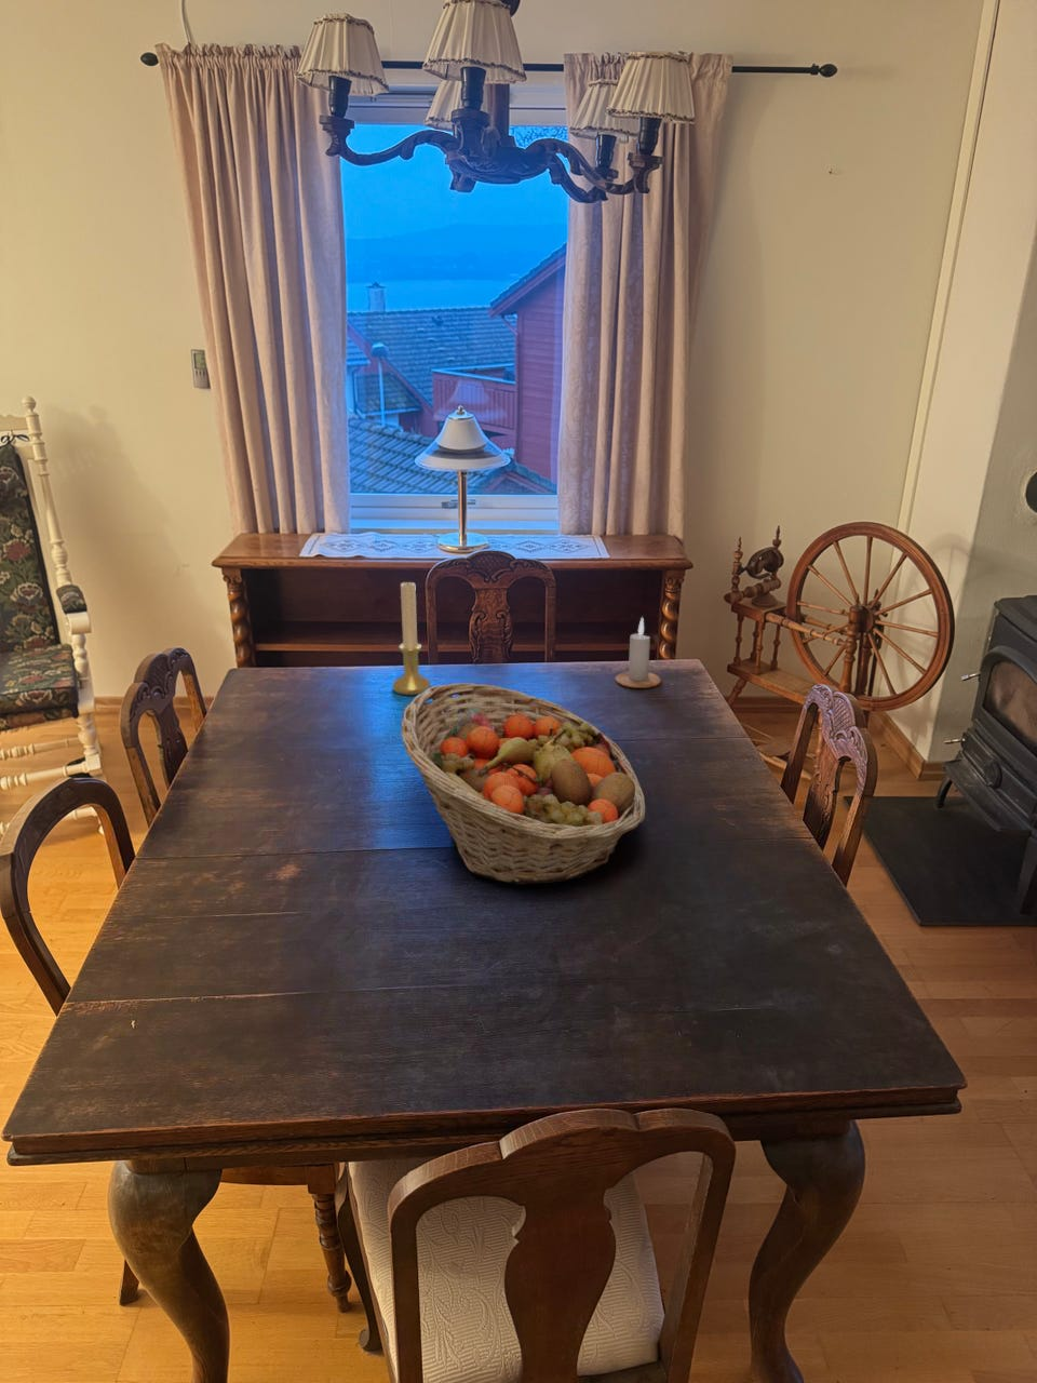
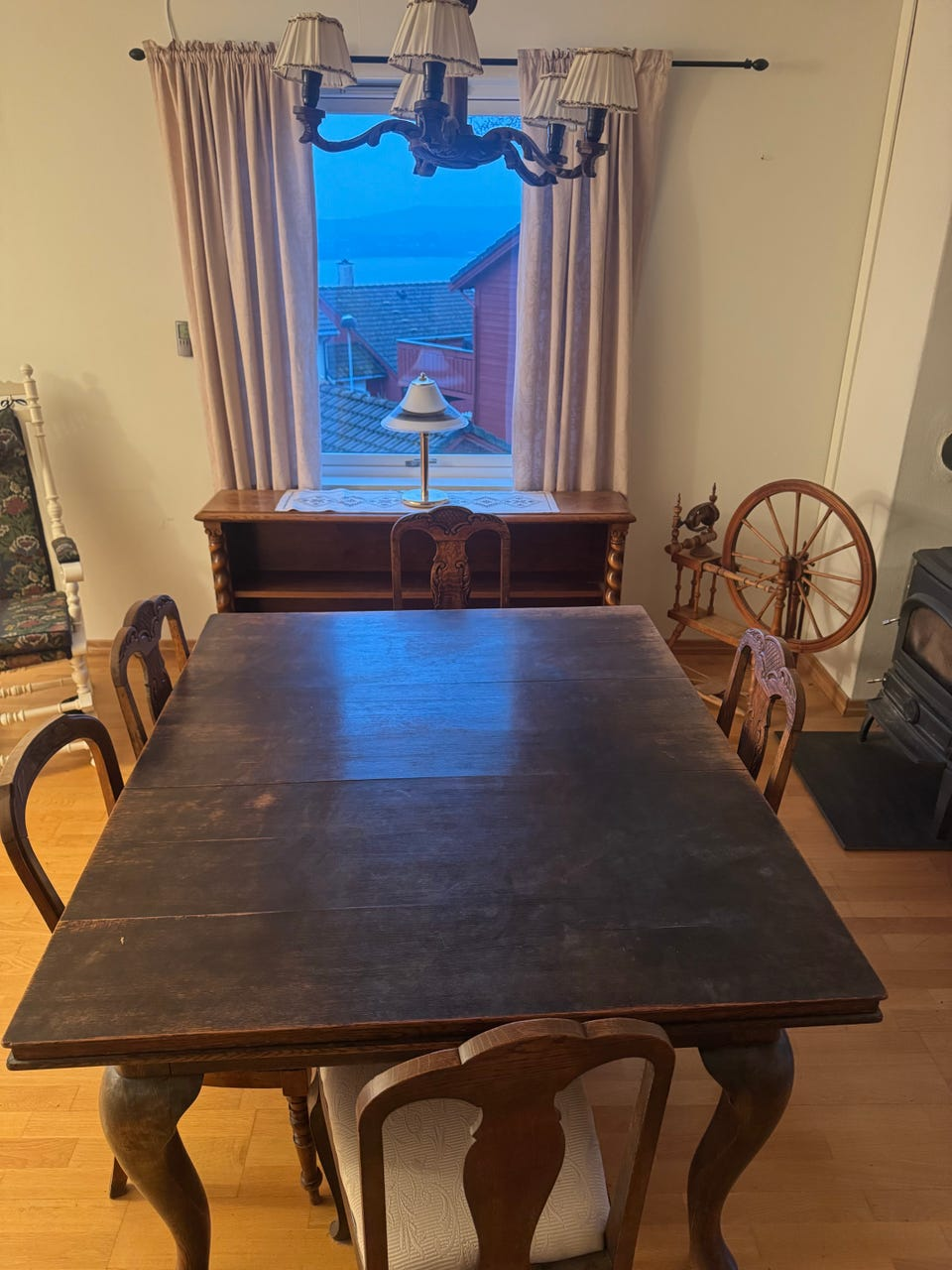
- fruit basket (523, 772)
- candle holder (410, 634)
- candle (639, 648)
